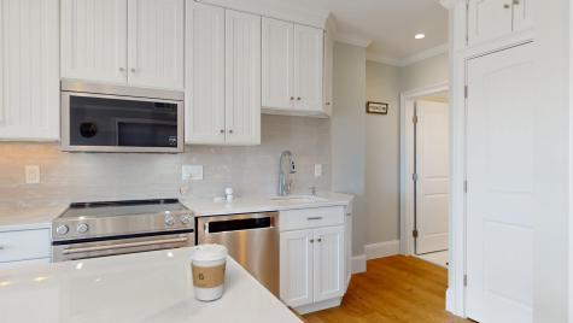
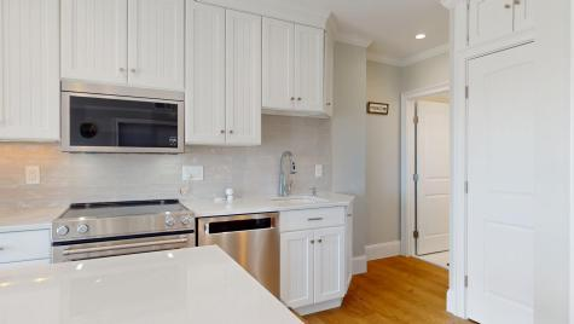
- coffee cup (209, 270)
